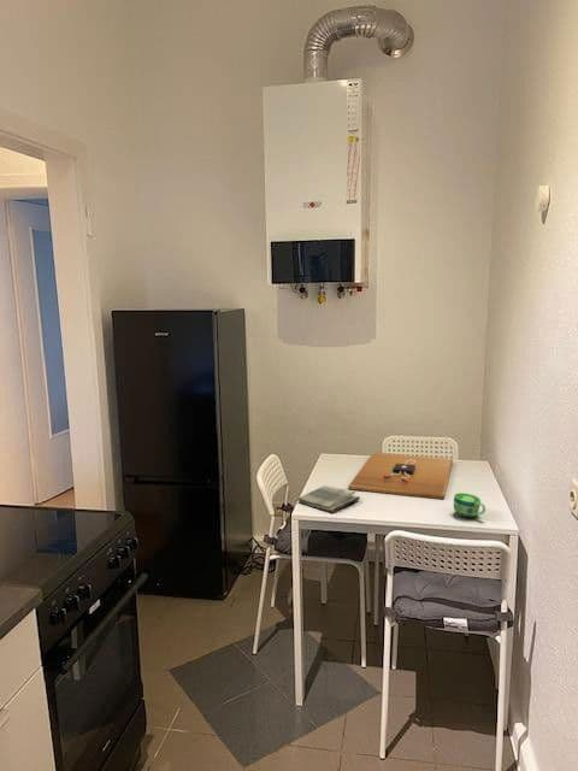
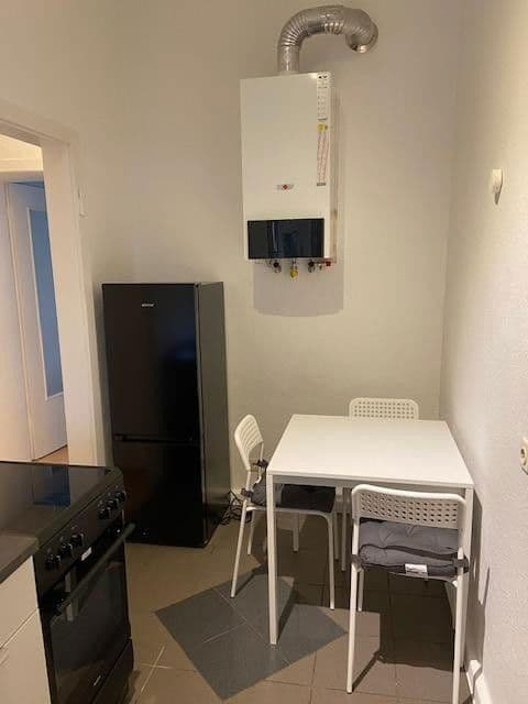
- cup (470, 506)
- cutting board (403, 470)
- dish towel (329, 496)
